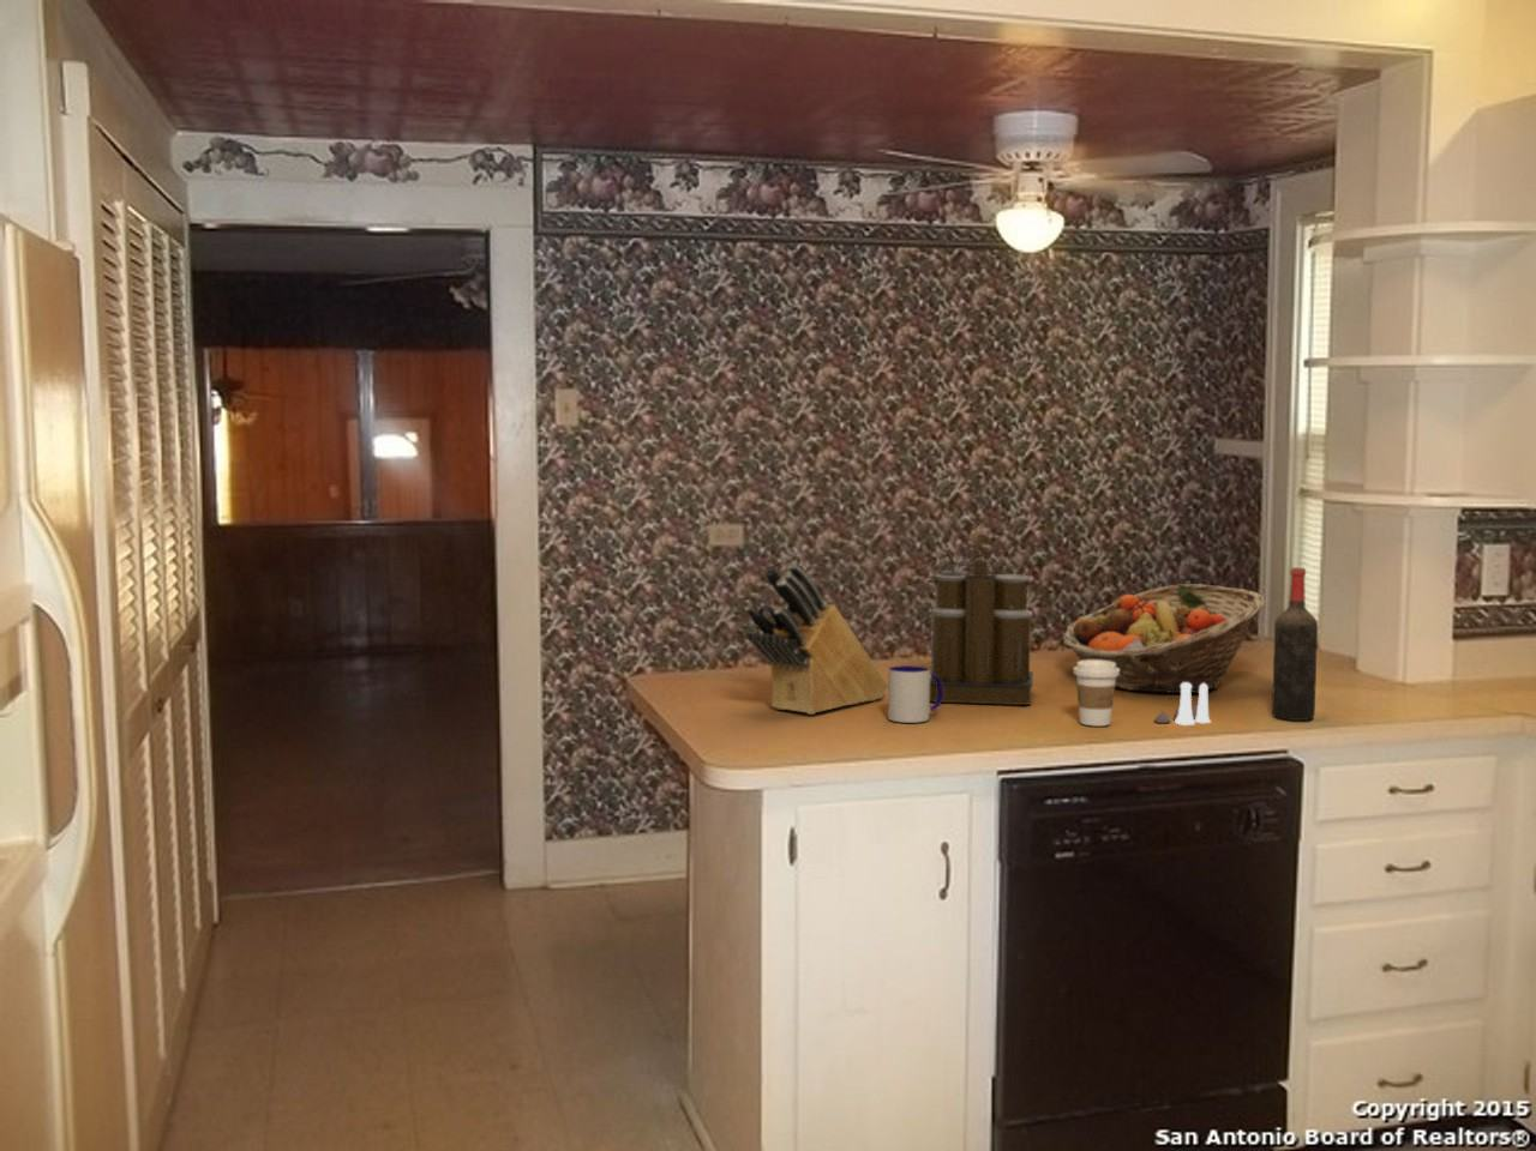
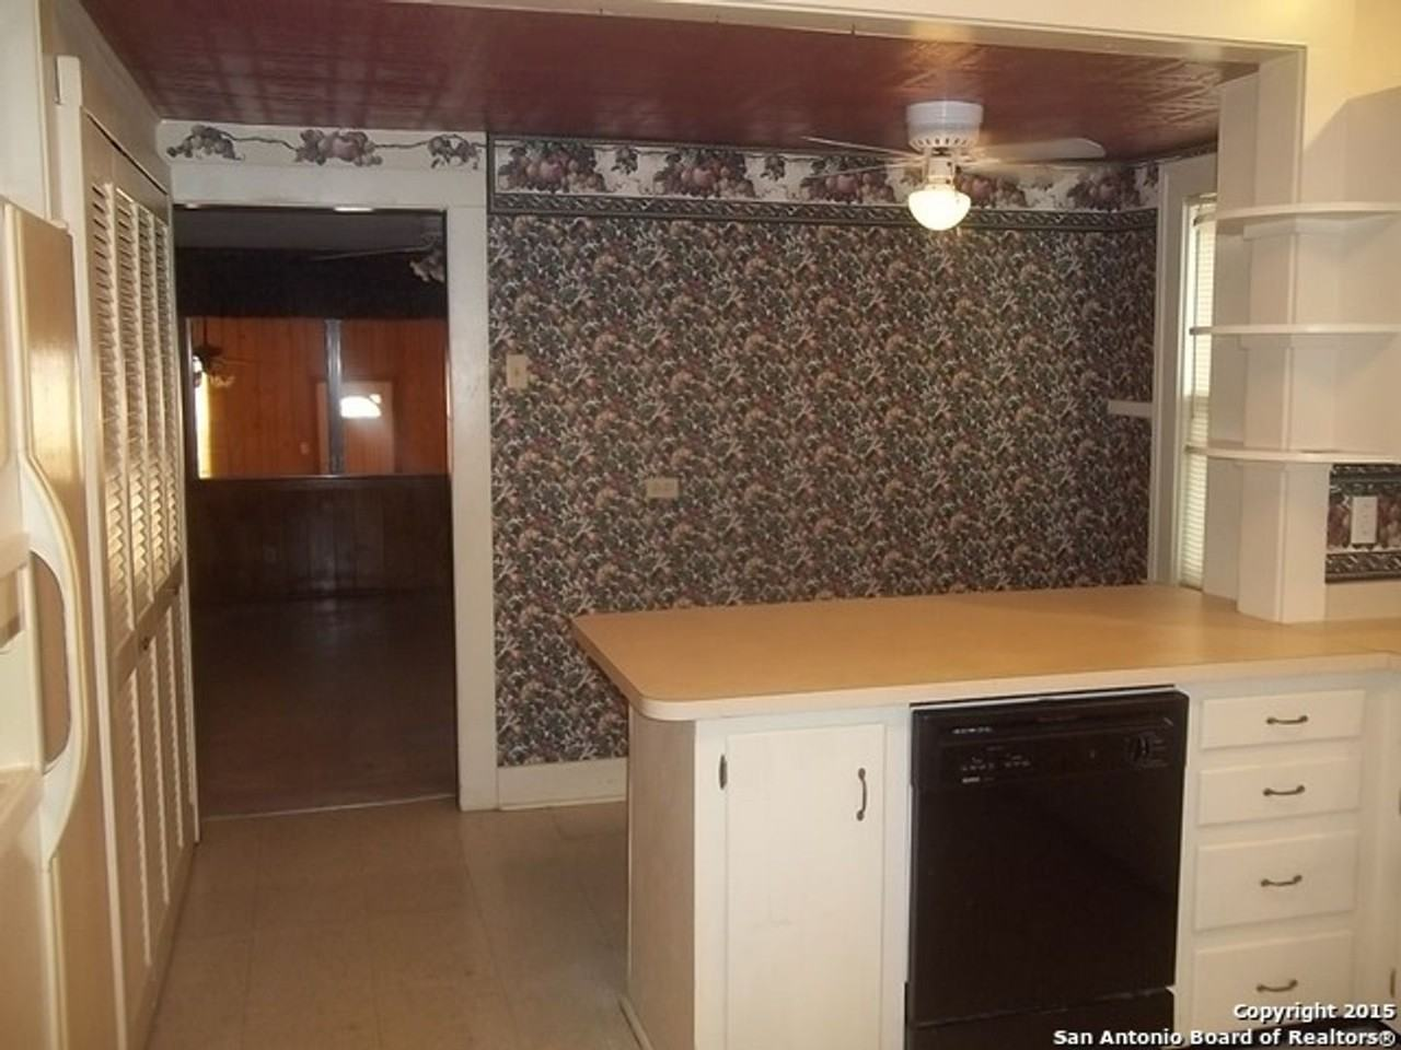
- knife block (816, 632)
- wine bottle (1295, 643)
- fruit basket (1160, 635)
- coffee cup (1096, 692)
- salt and pepper shaker set (1185, 700)
- mug (916, 693)
- coffee maker (981, 614)
